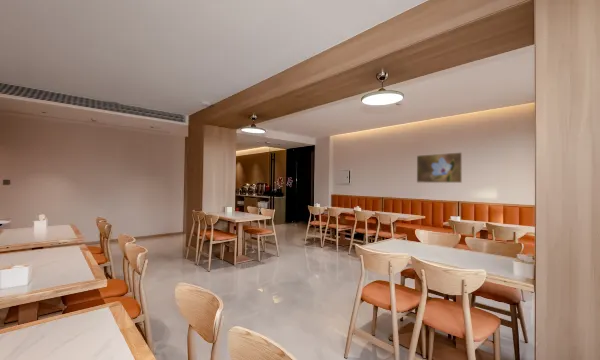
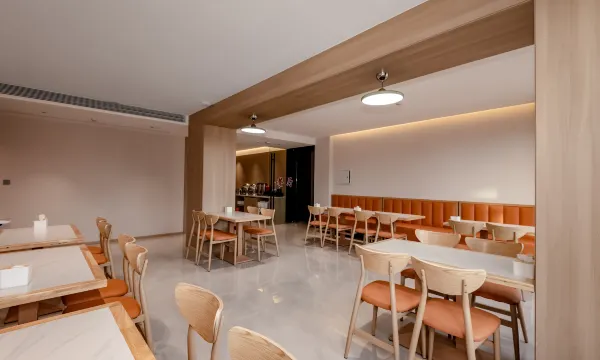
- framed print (438, 168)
